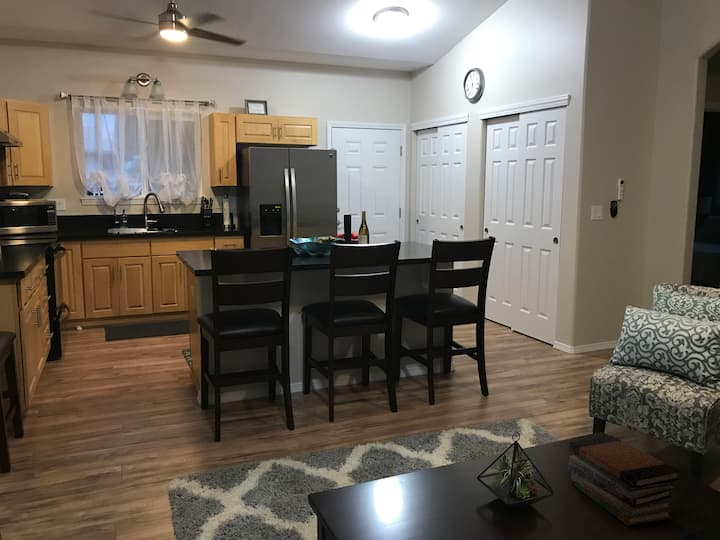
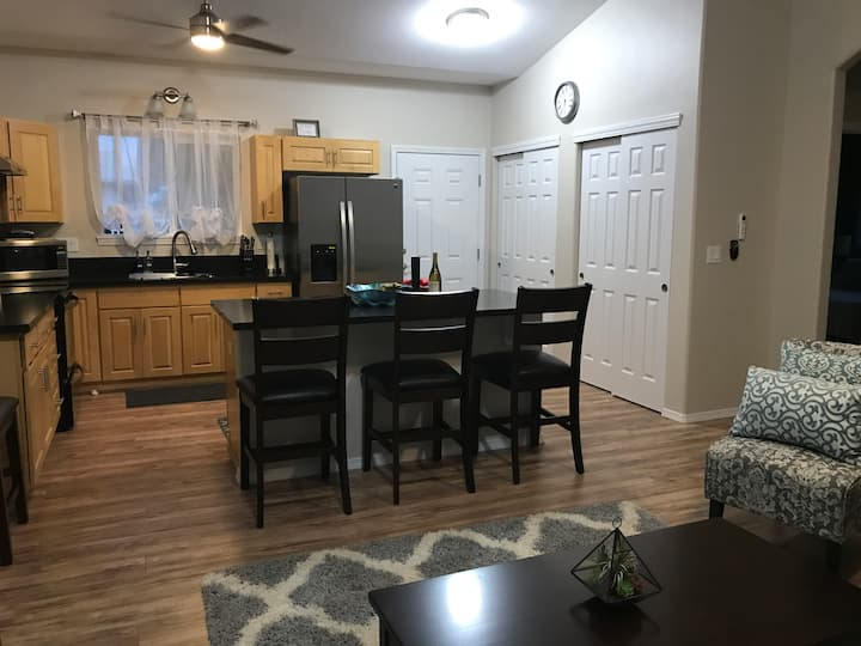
- book stack (619, 477)
